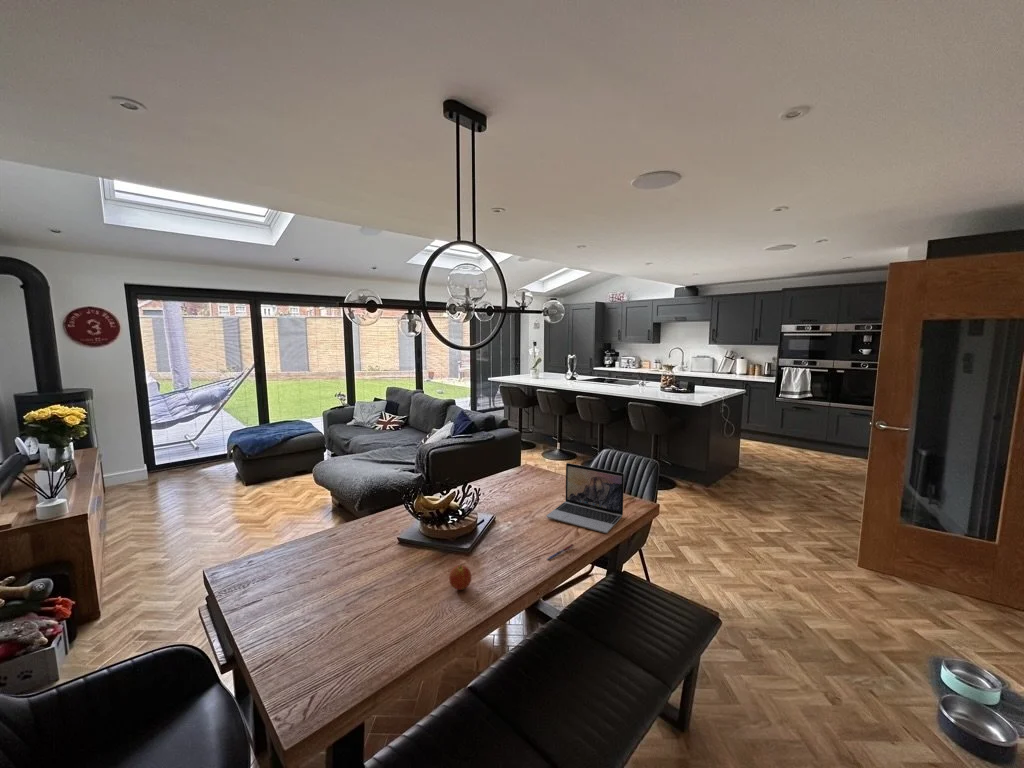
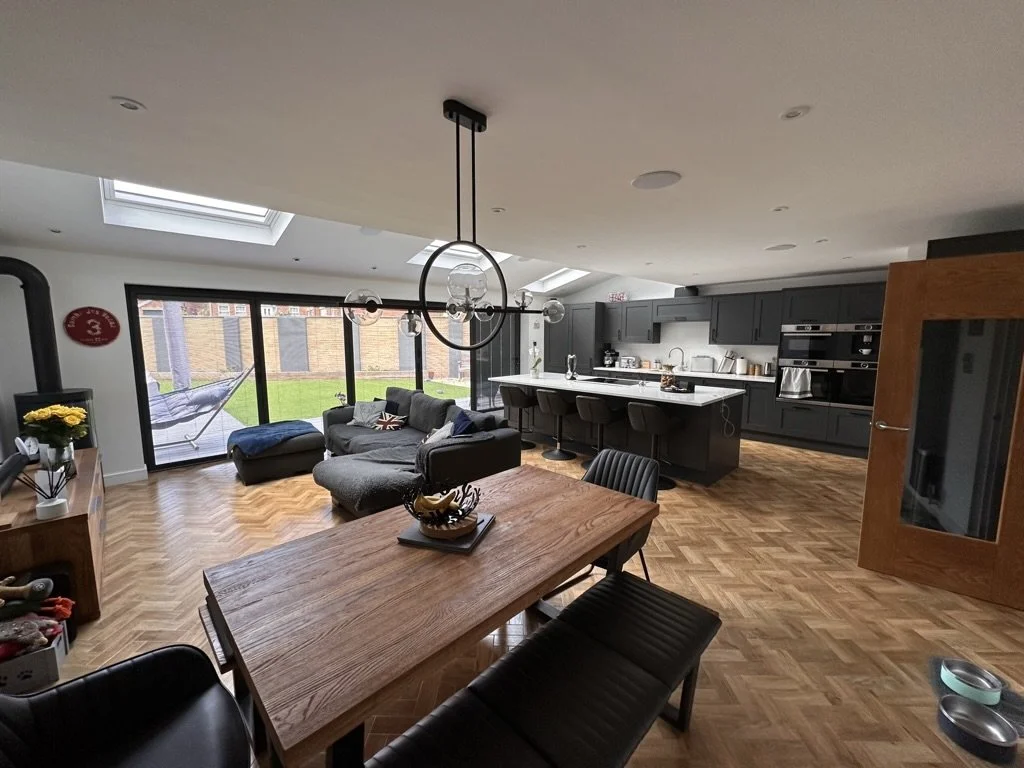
- laptop (584, 495)
- fruit (460, 576)
- pen (560, 551)
